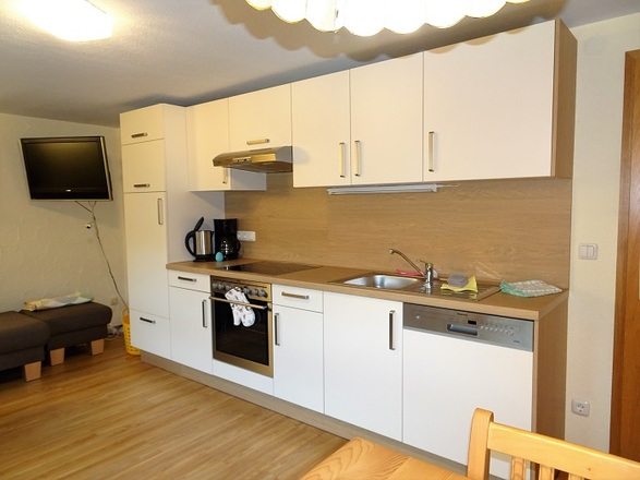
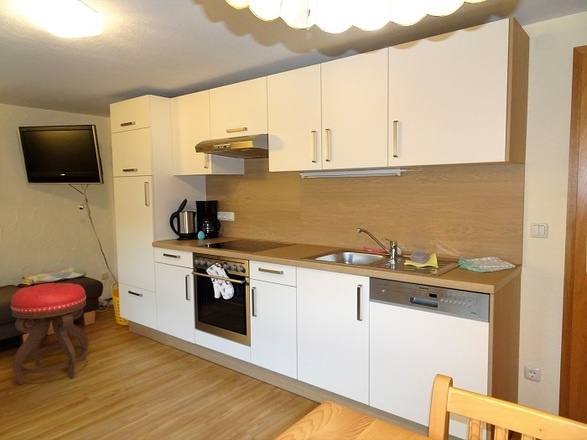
+ stool (53, 329)
